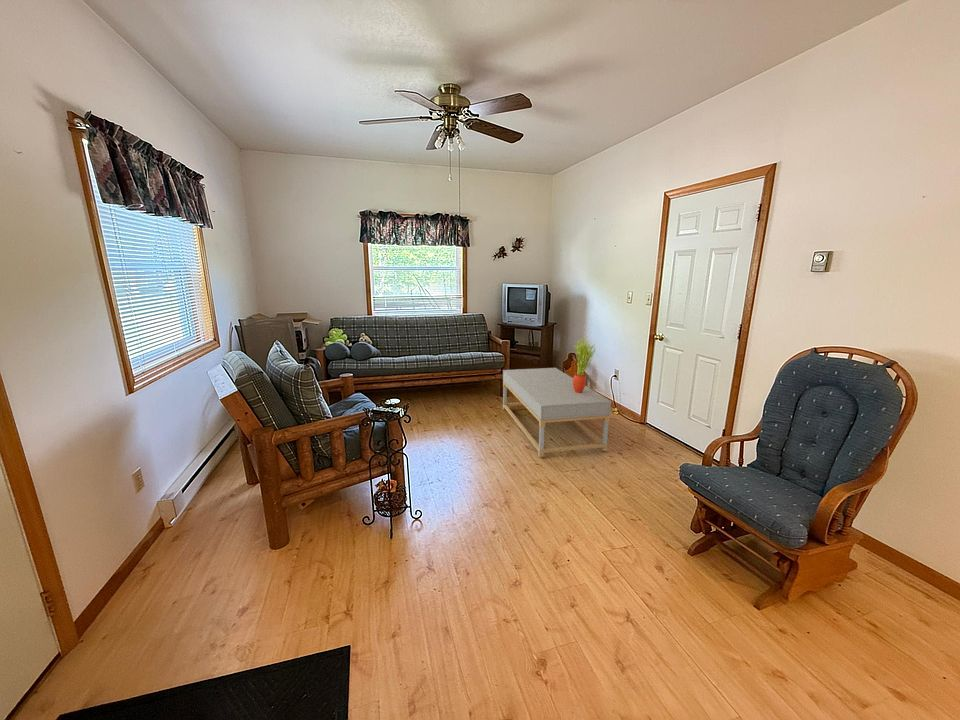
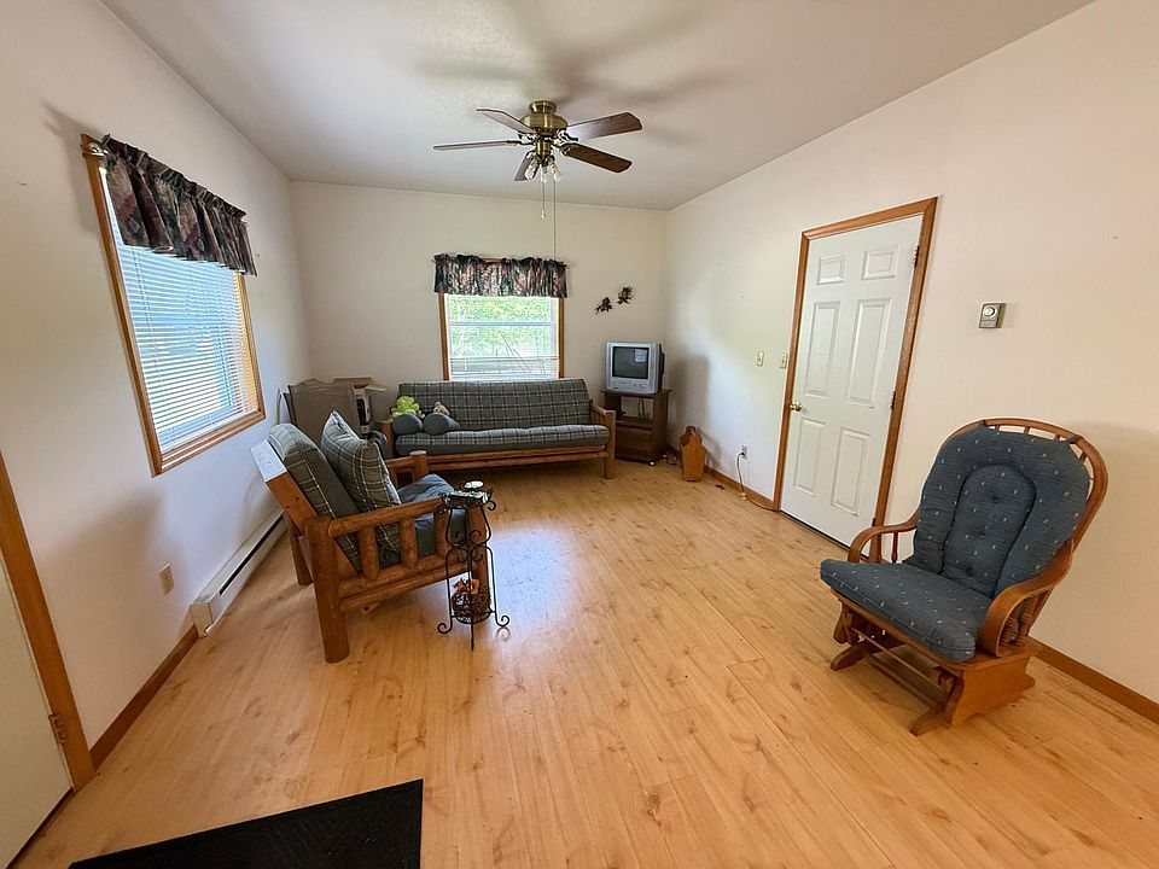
- potted plant (584, 365)
- coffee table (549, 405)
